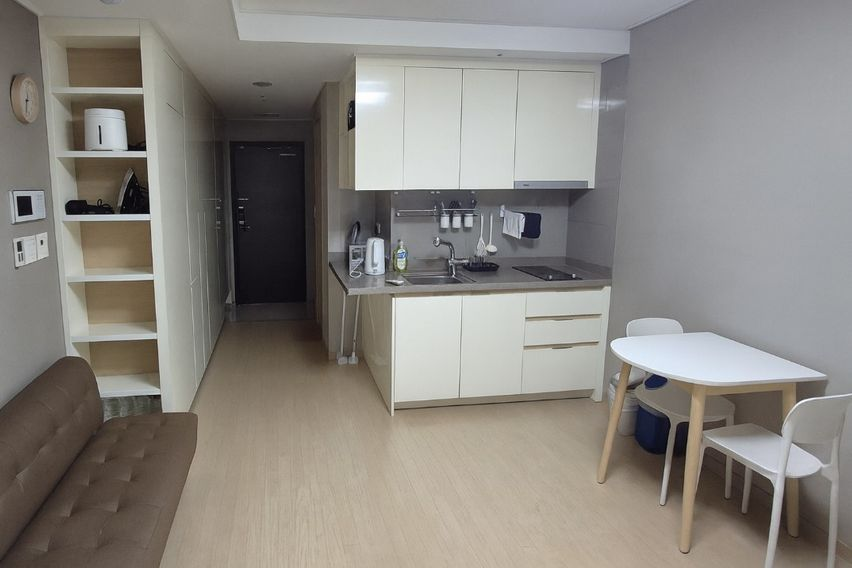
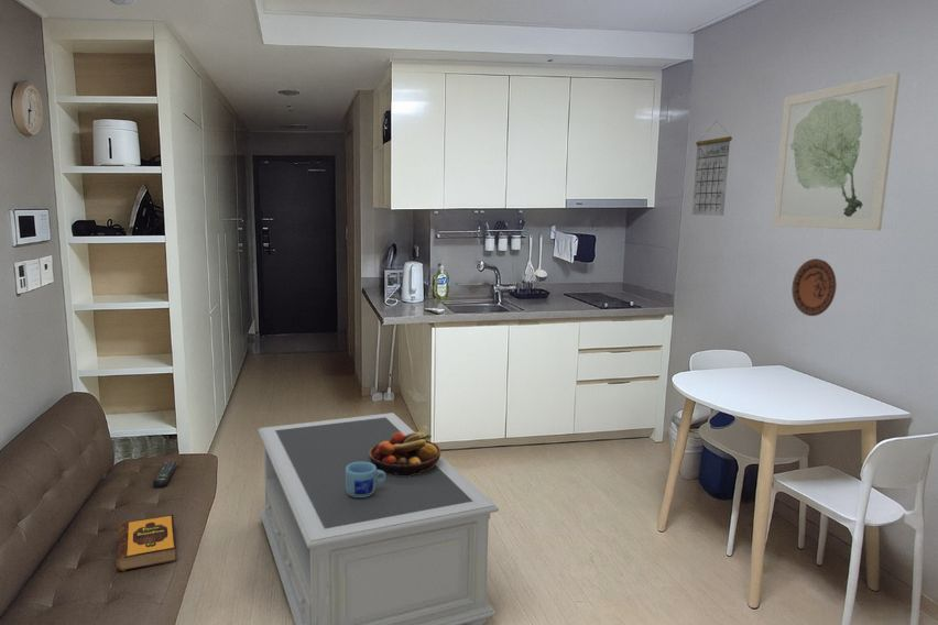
+ decorative plate (814, 287)
+ mug (366, 479)
+ calendar (711, 168)
+ coffee table (361, 514)
+ fruit bowl (404, 448)
+ wall art (828, 157)
+ hardback book (146, 540)
+ remote control (165, 473)
